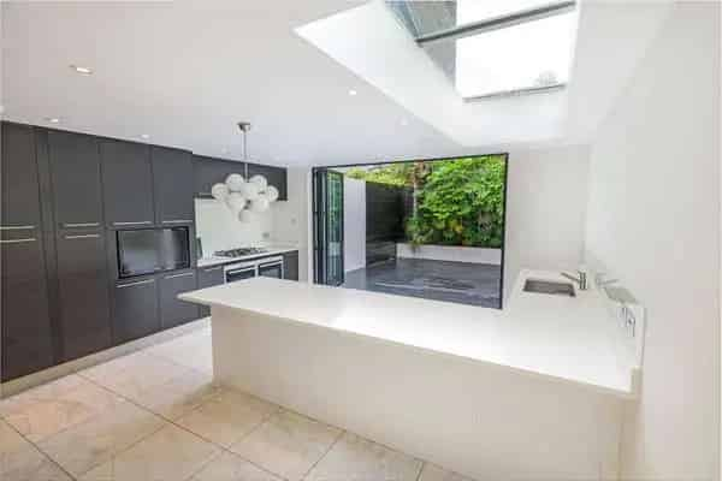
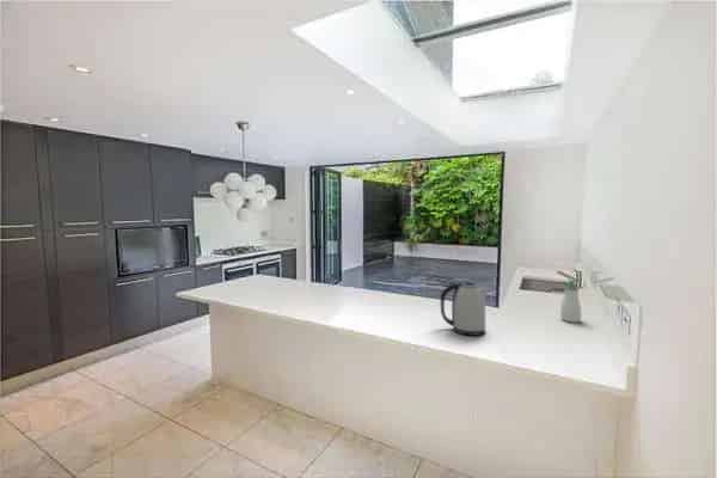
+ soap bottle (570, 300)
+ kettle (462, 306)
